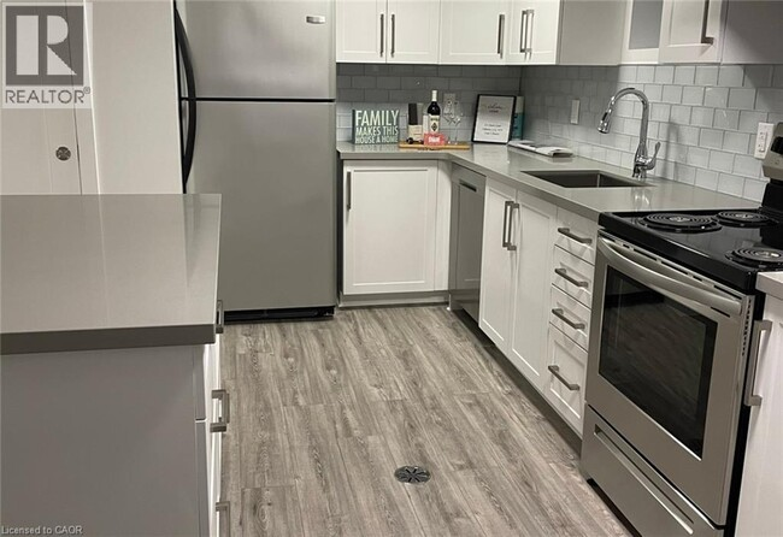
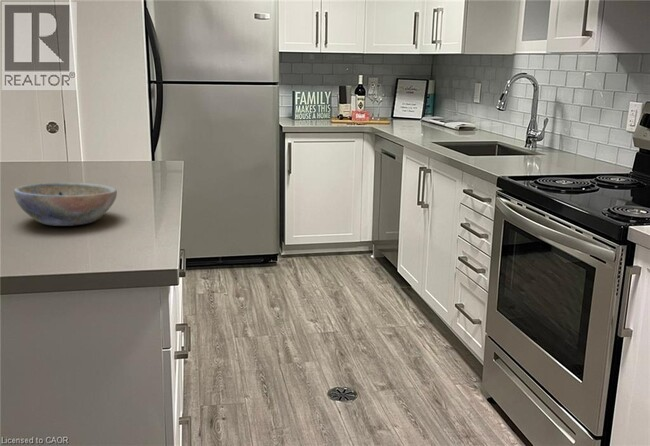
+ bowl (67, 204)
